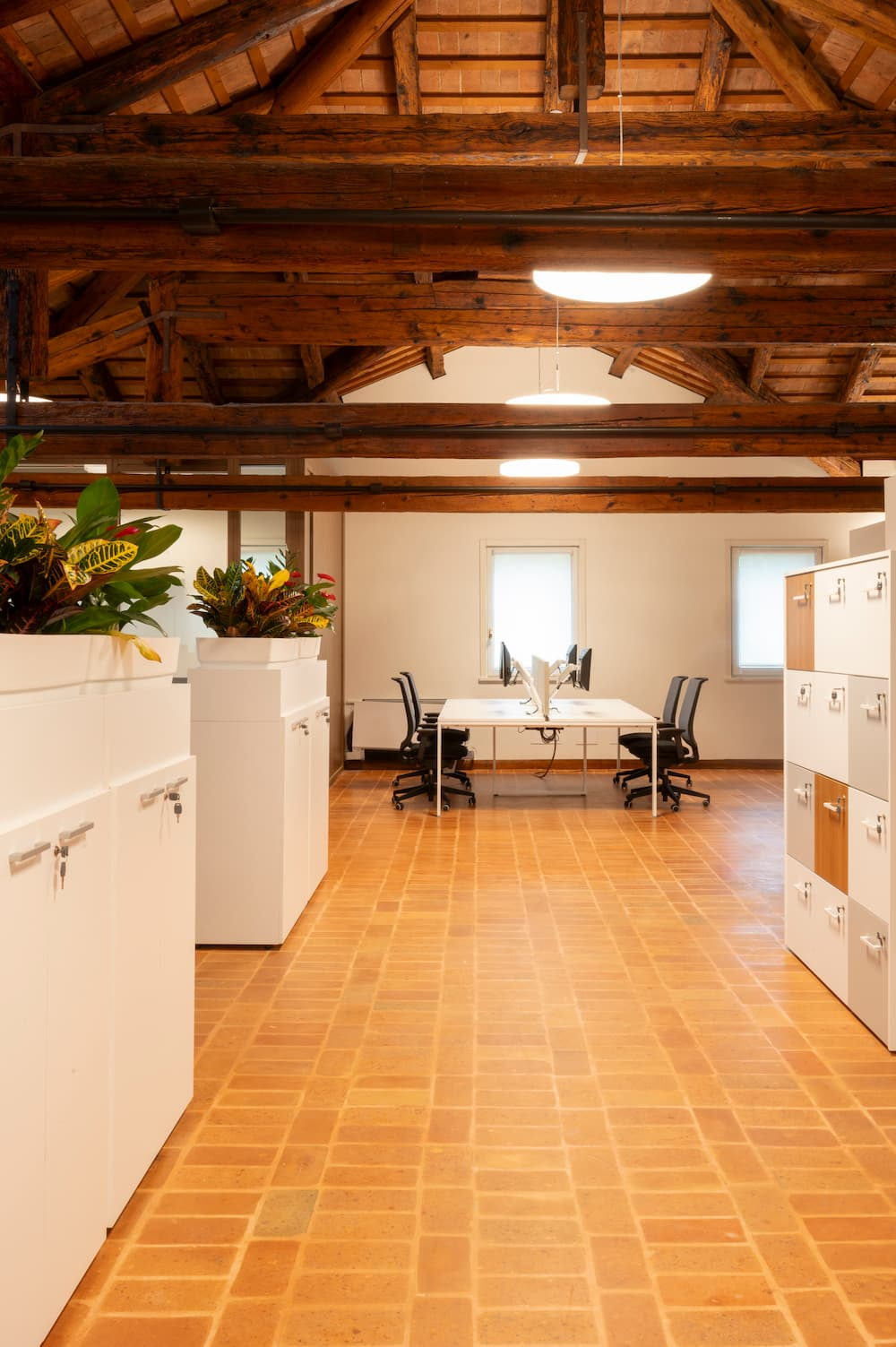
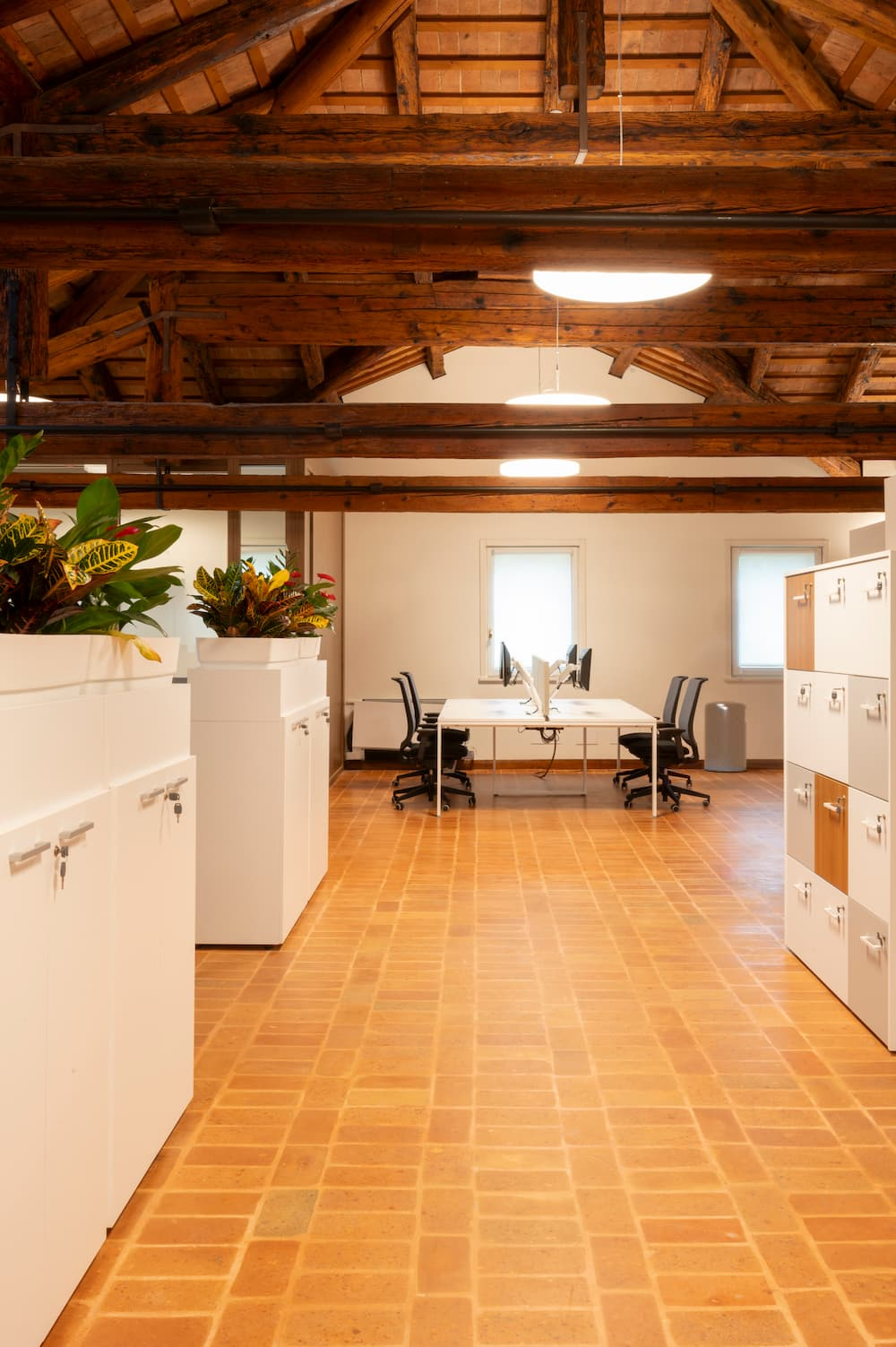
+ trash can (725, 735)
